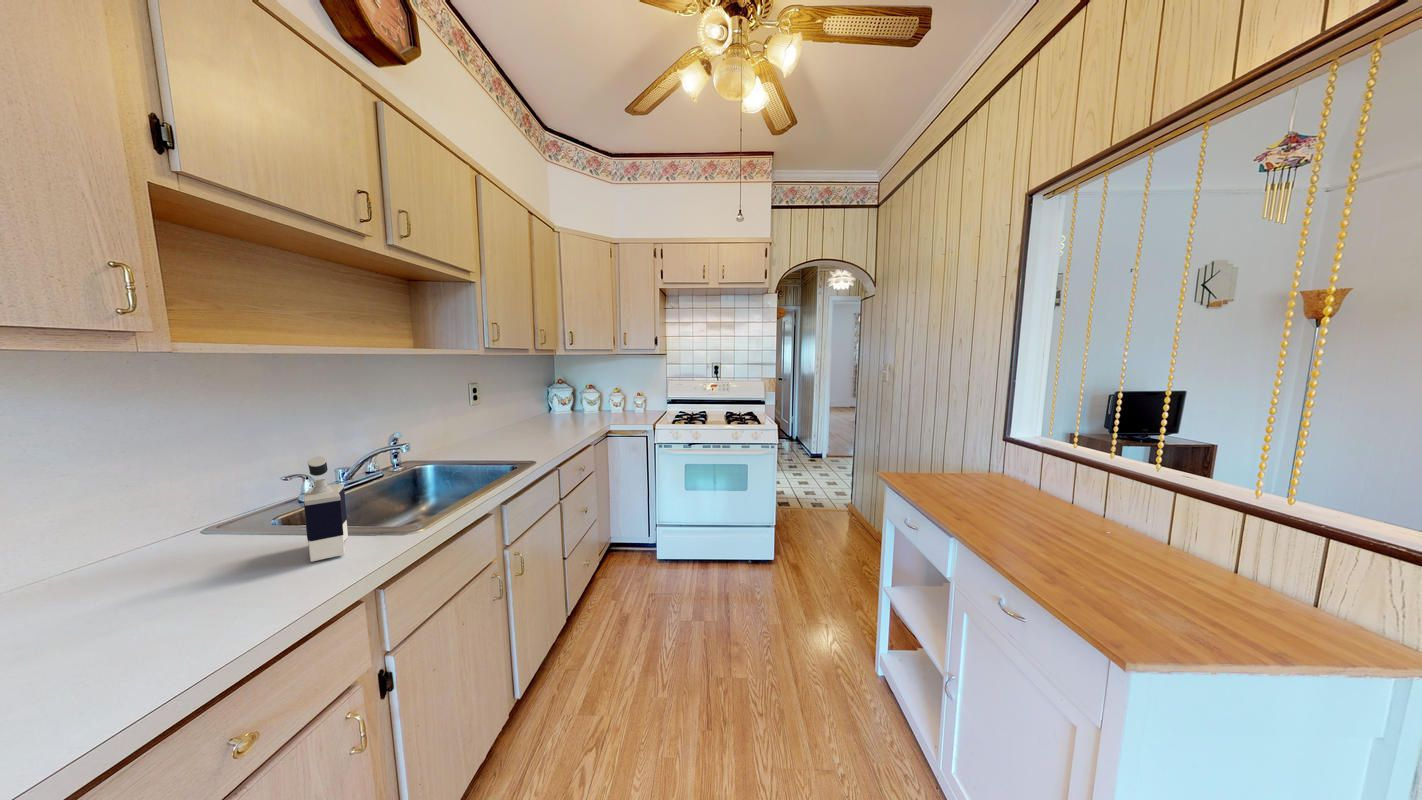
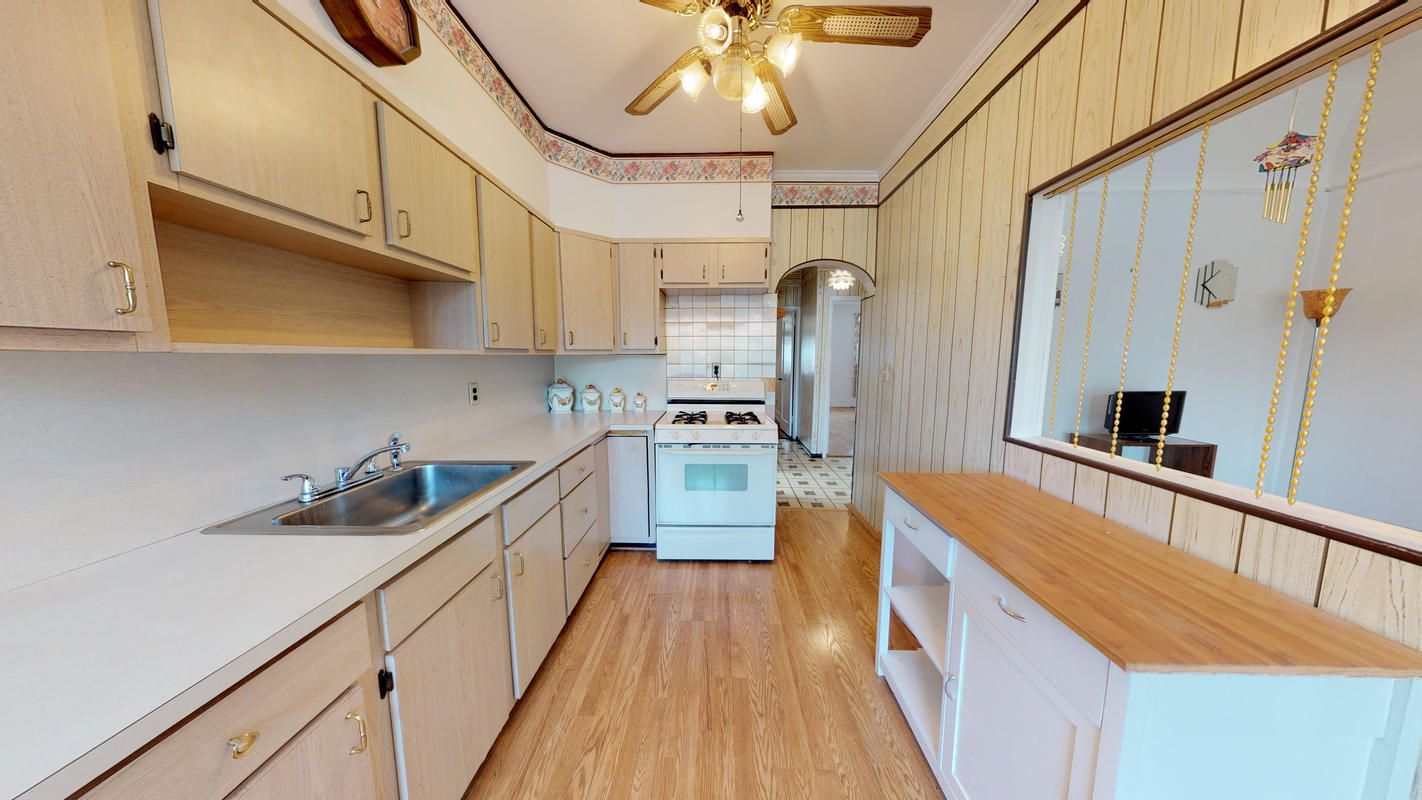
- perfume bottle (324, 503)
